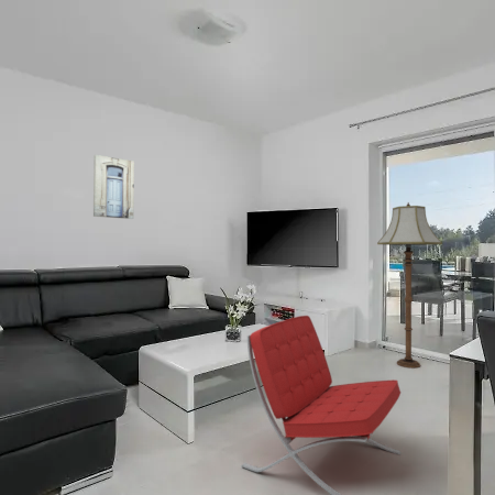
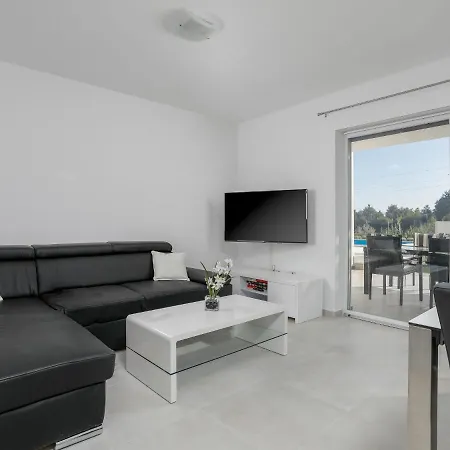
- lounge chair (323, 392)
- wall art (113, 187)
- floor lamp (408, 283)
